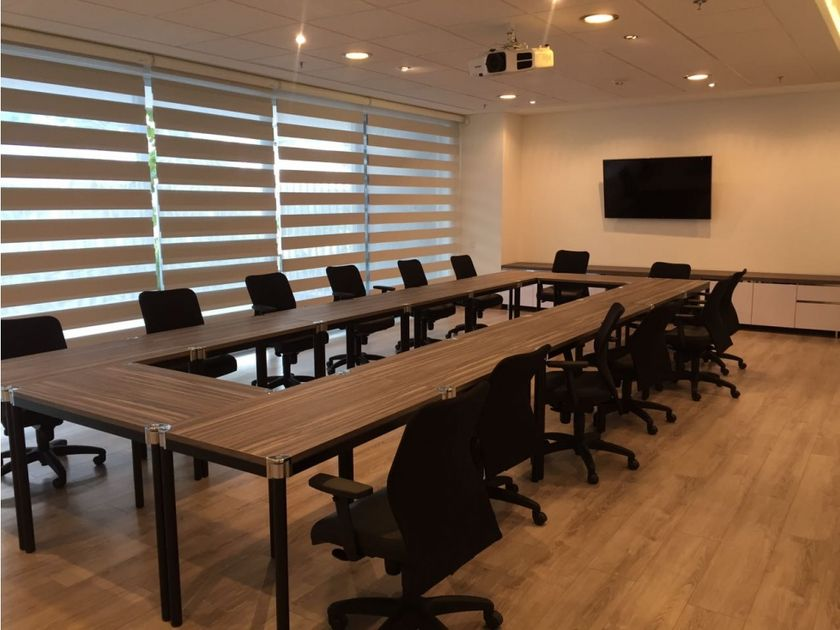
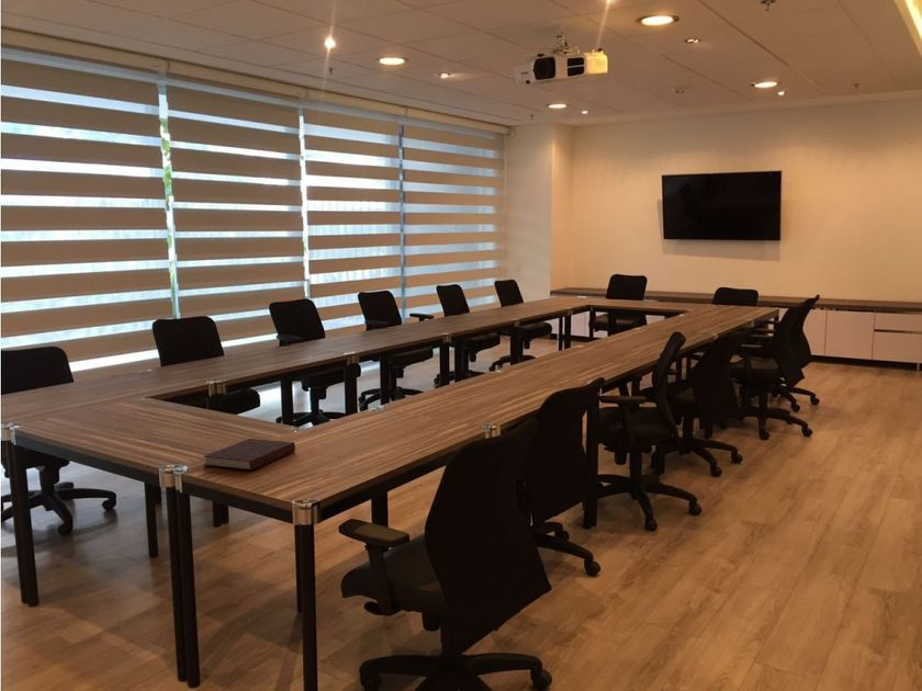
+ notebook (250, 453)
